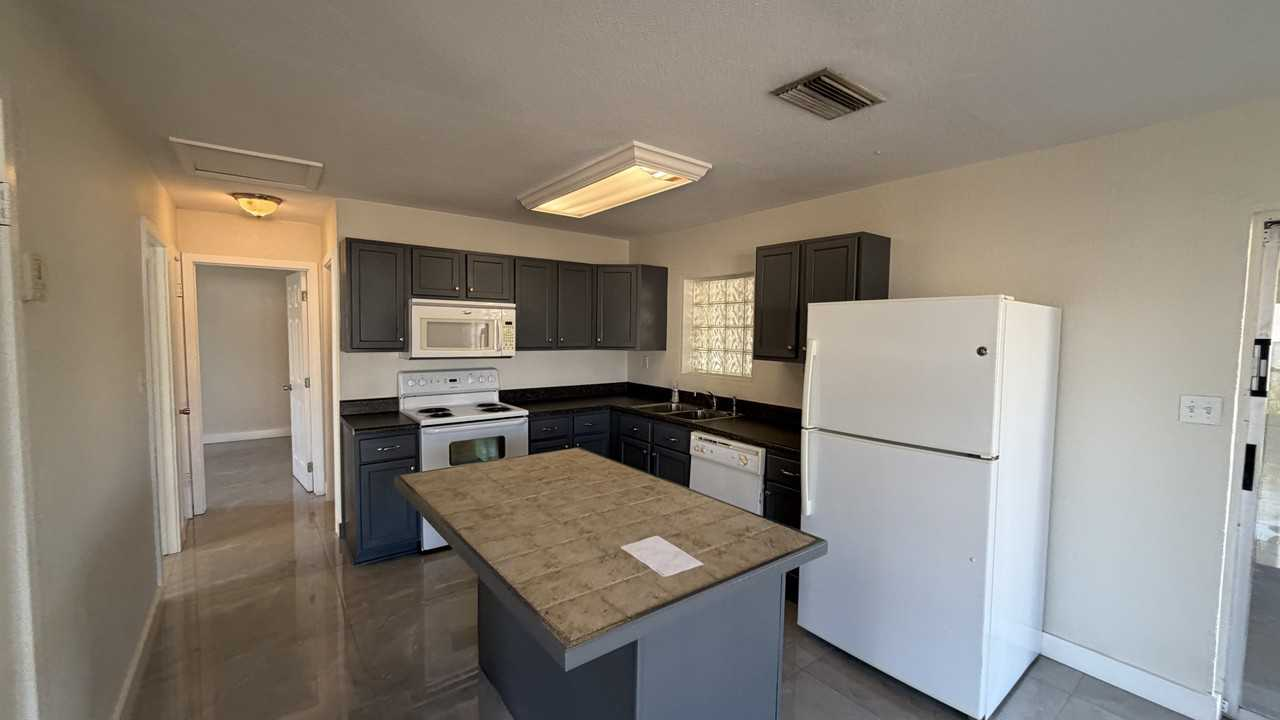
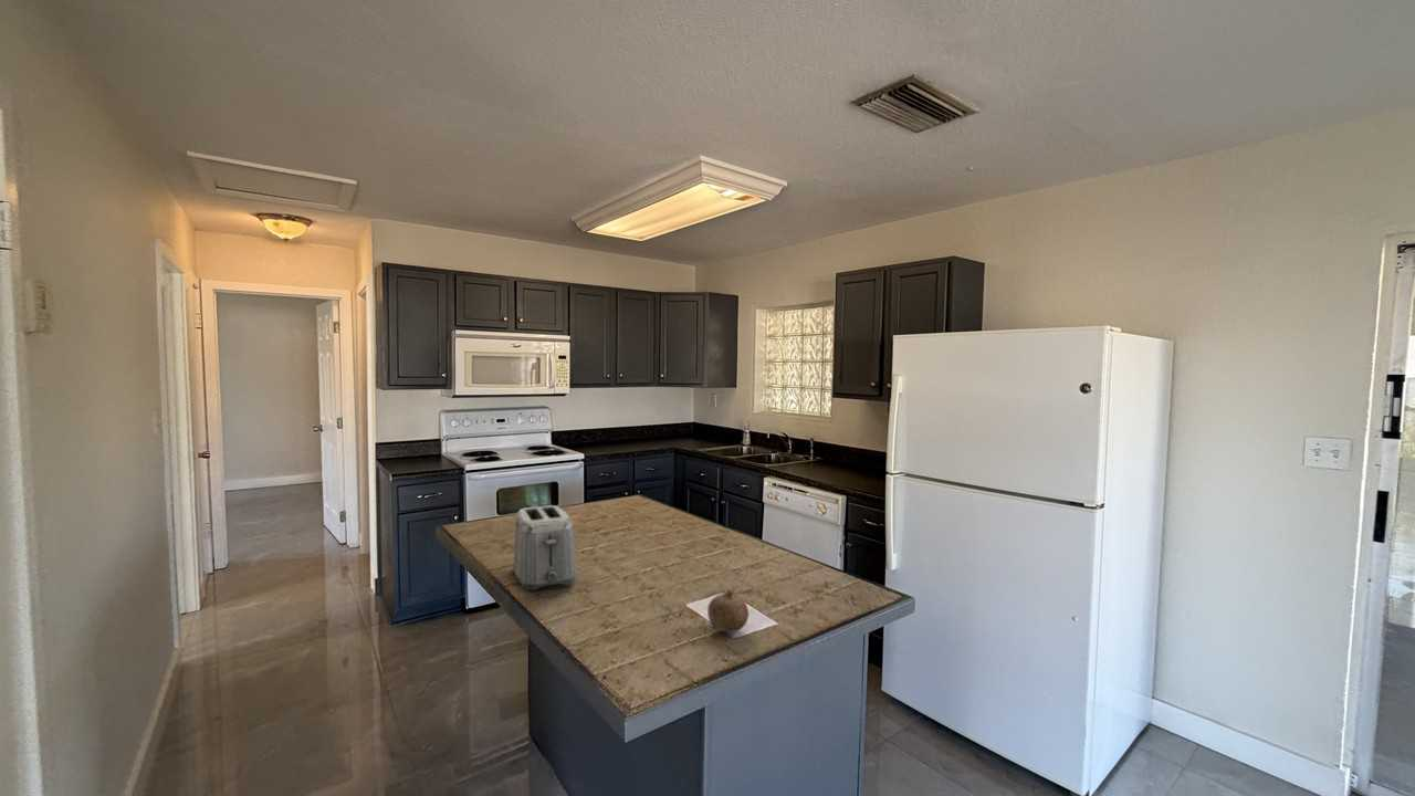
+ fruit (727, 610)
+ toaster (543, 543)
